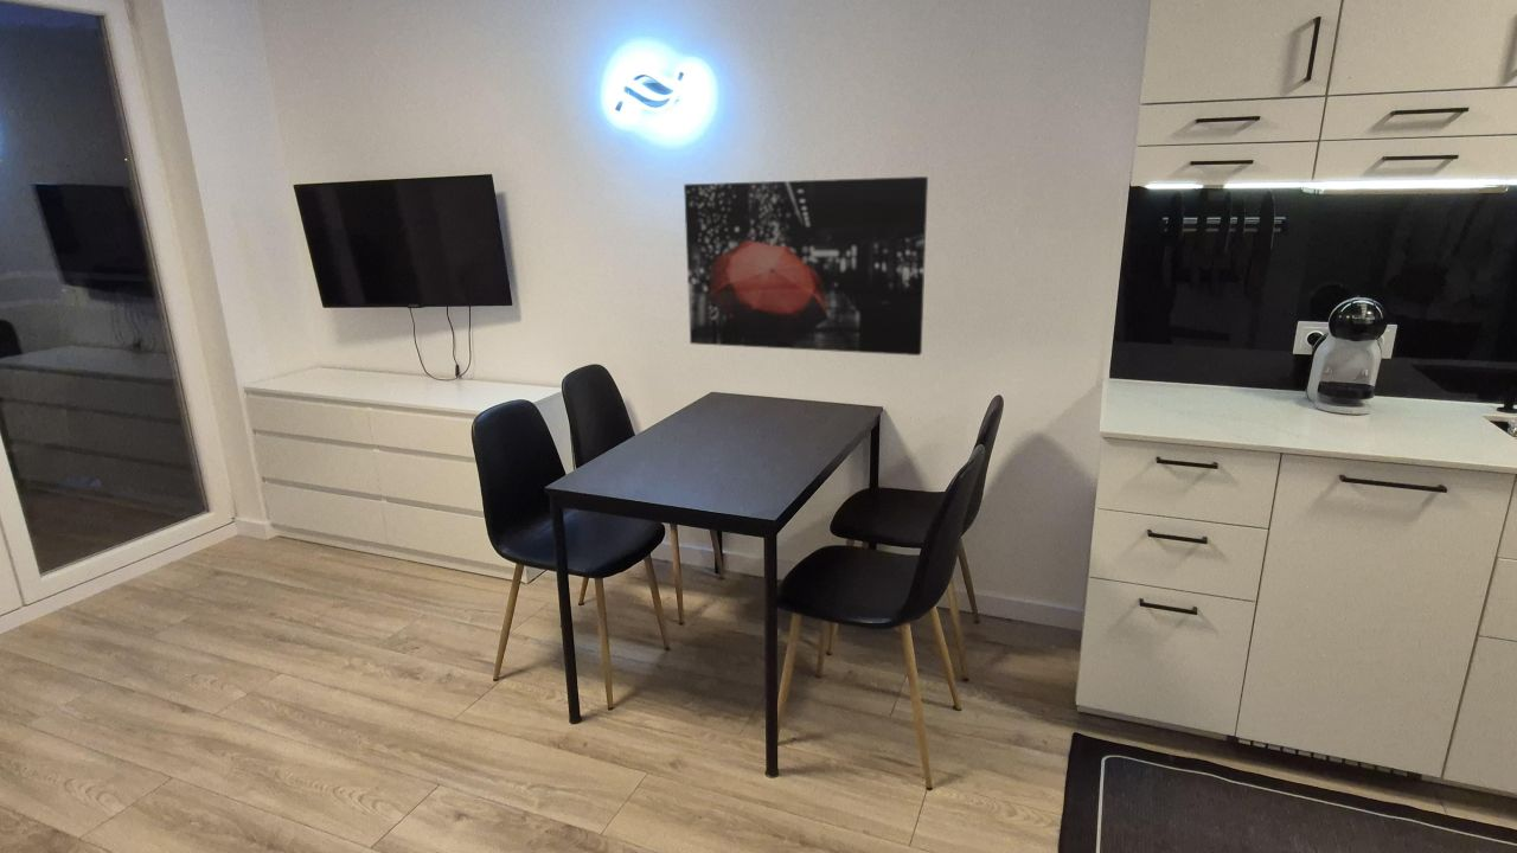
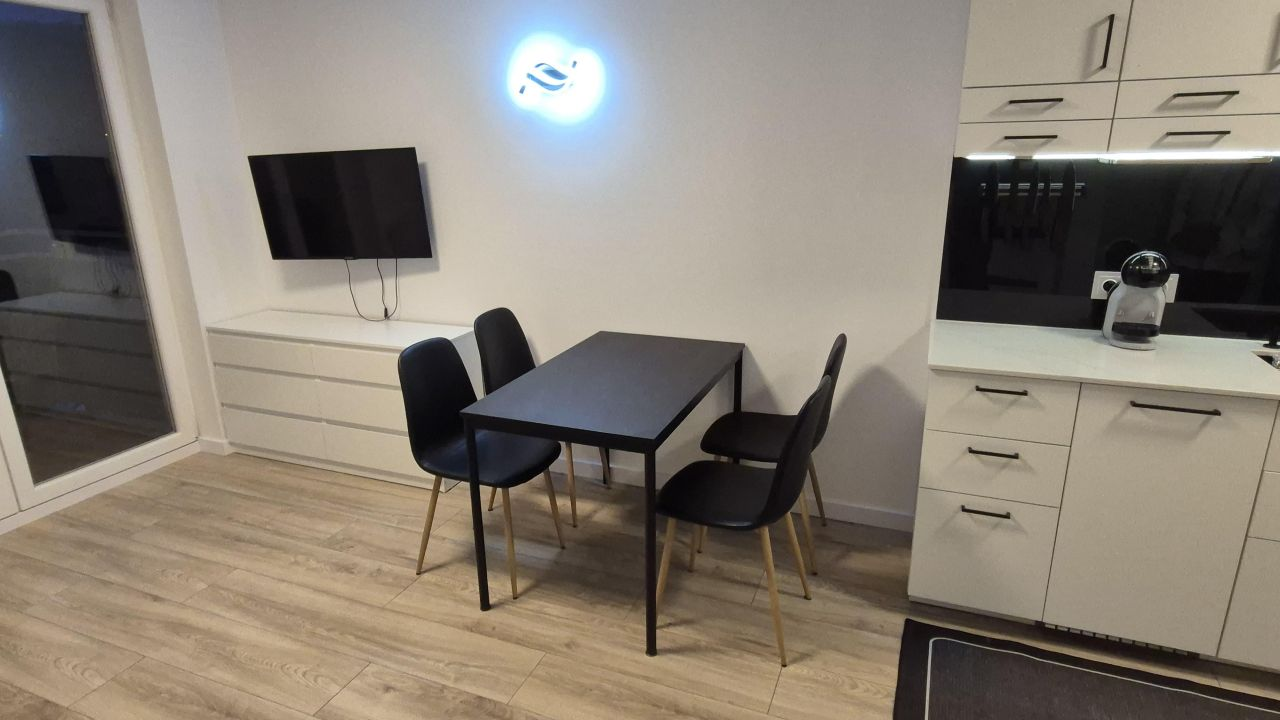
- wall art (799, 267)
